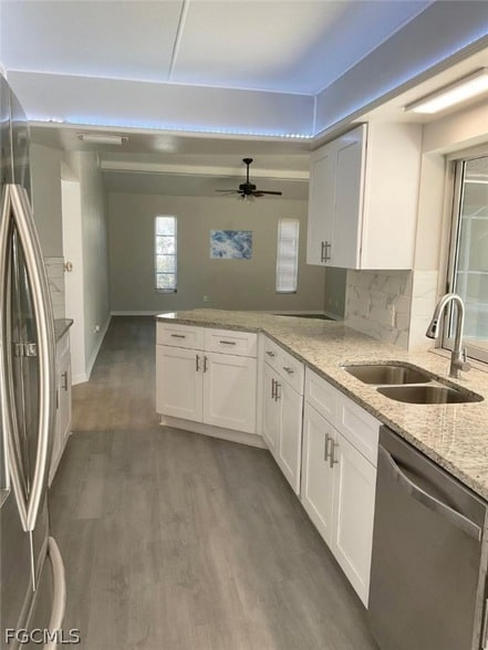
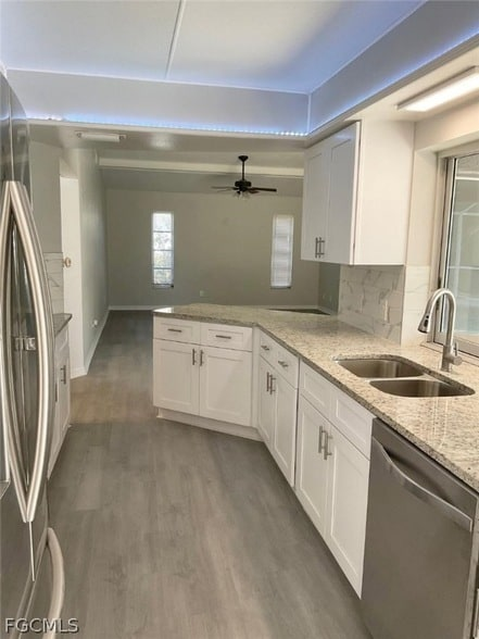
- wall art (230, 244)
